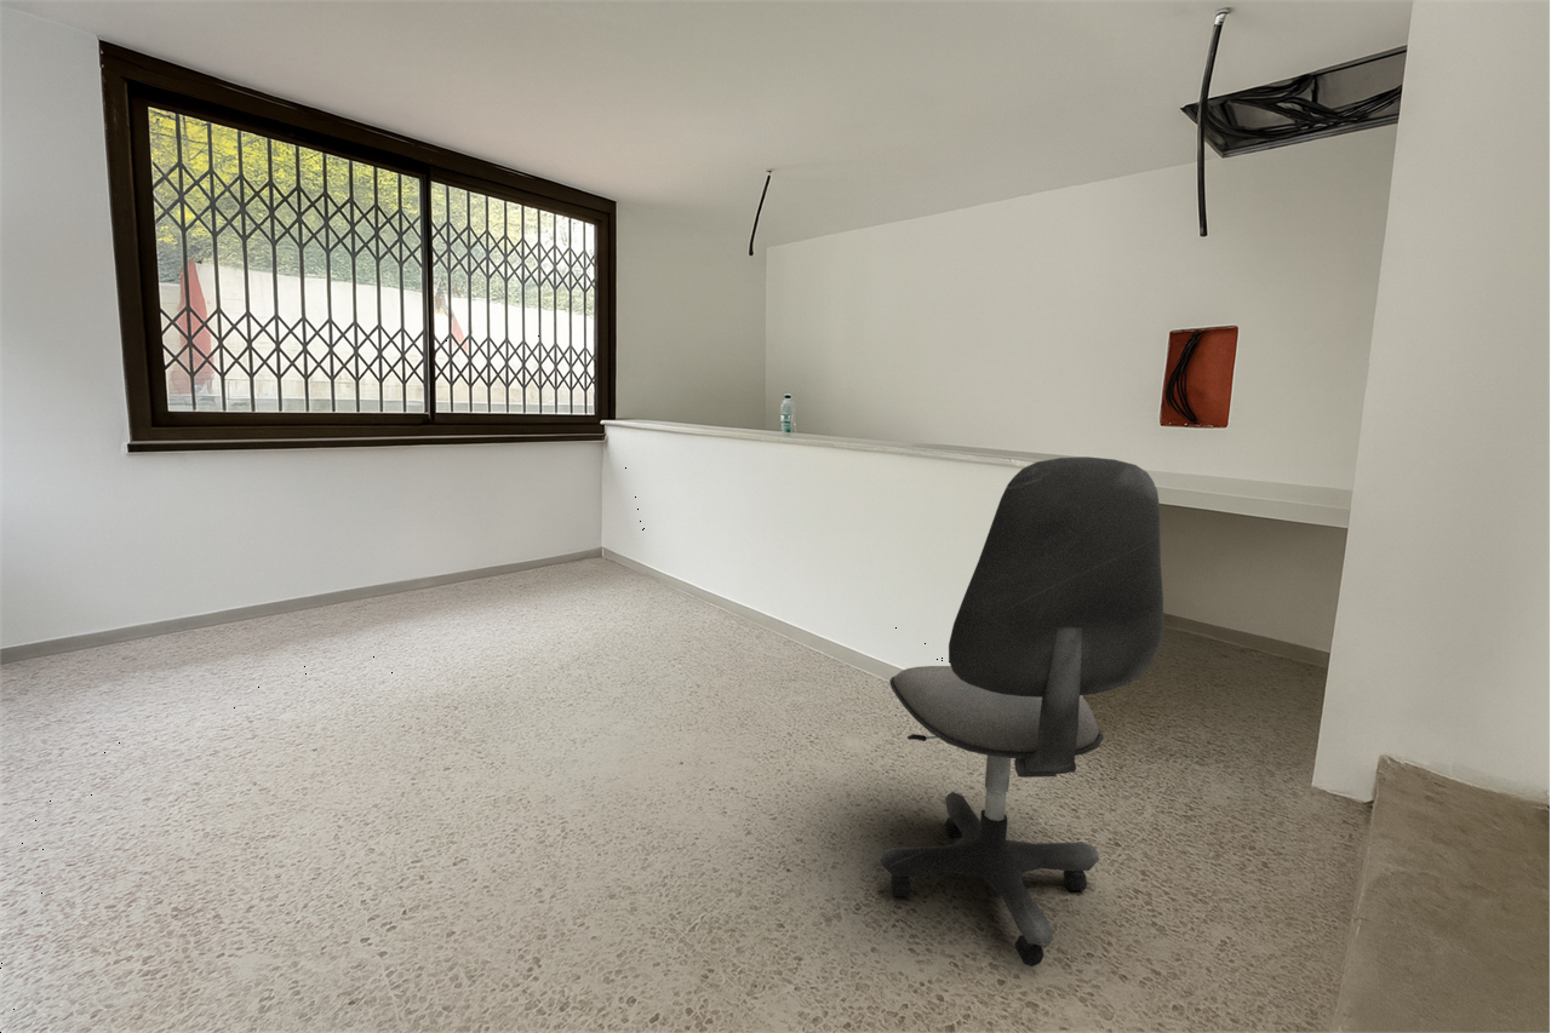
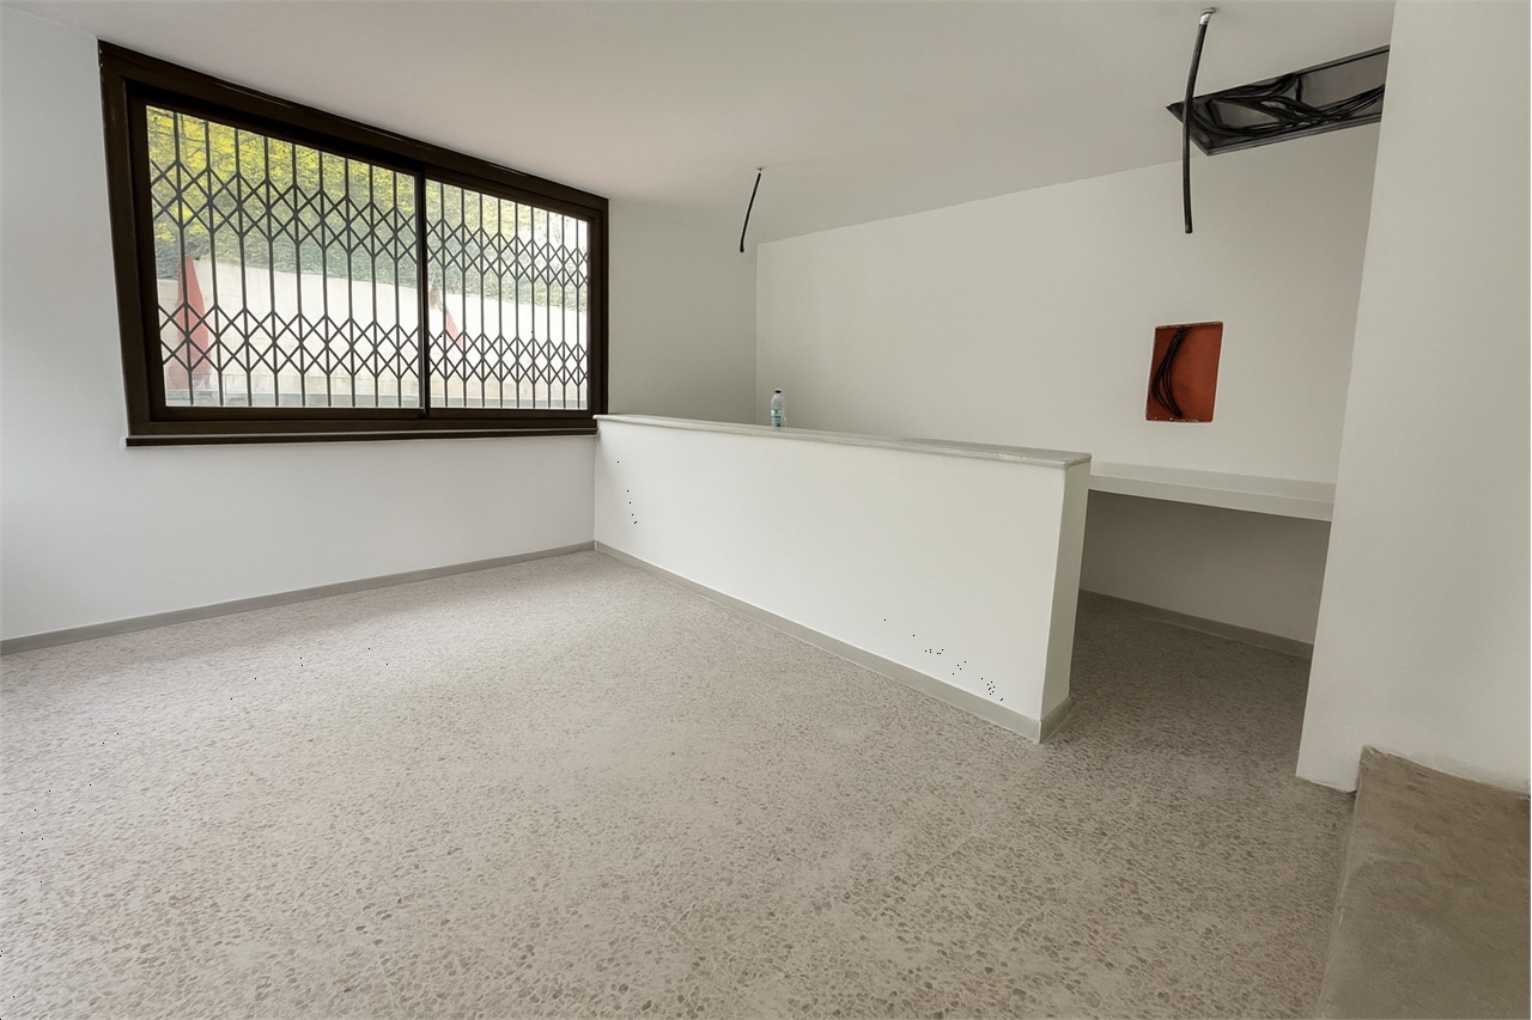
- office chair (1003, 678)
